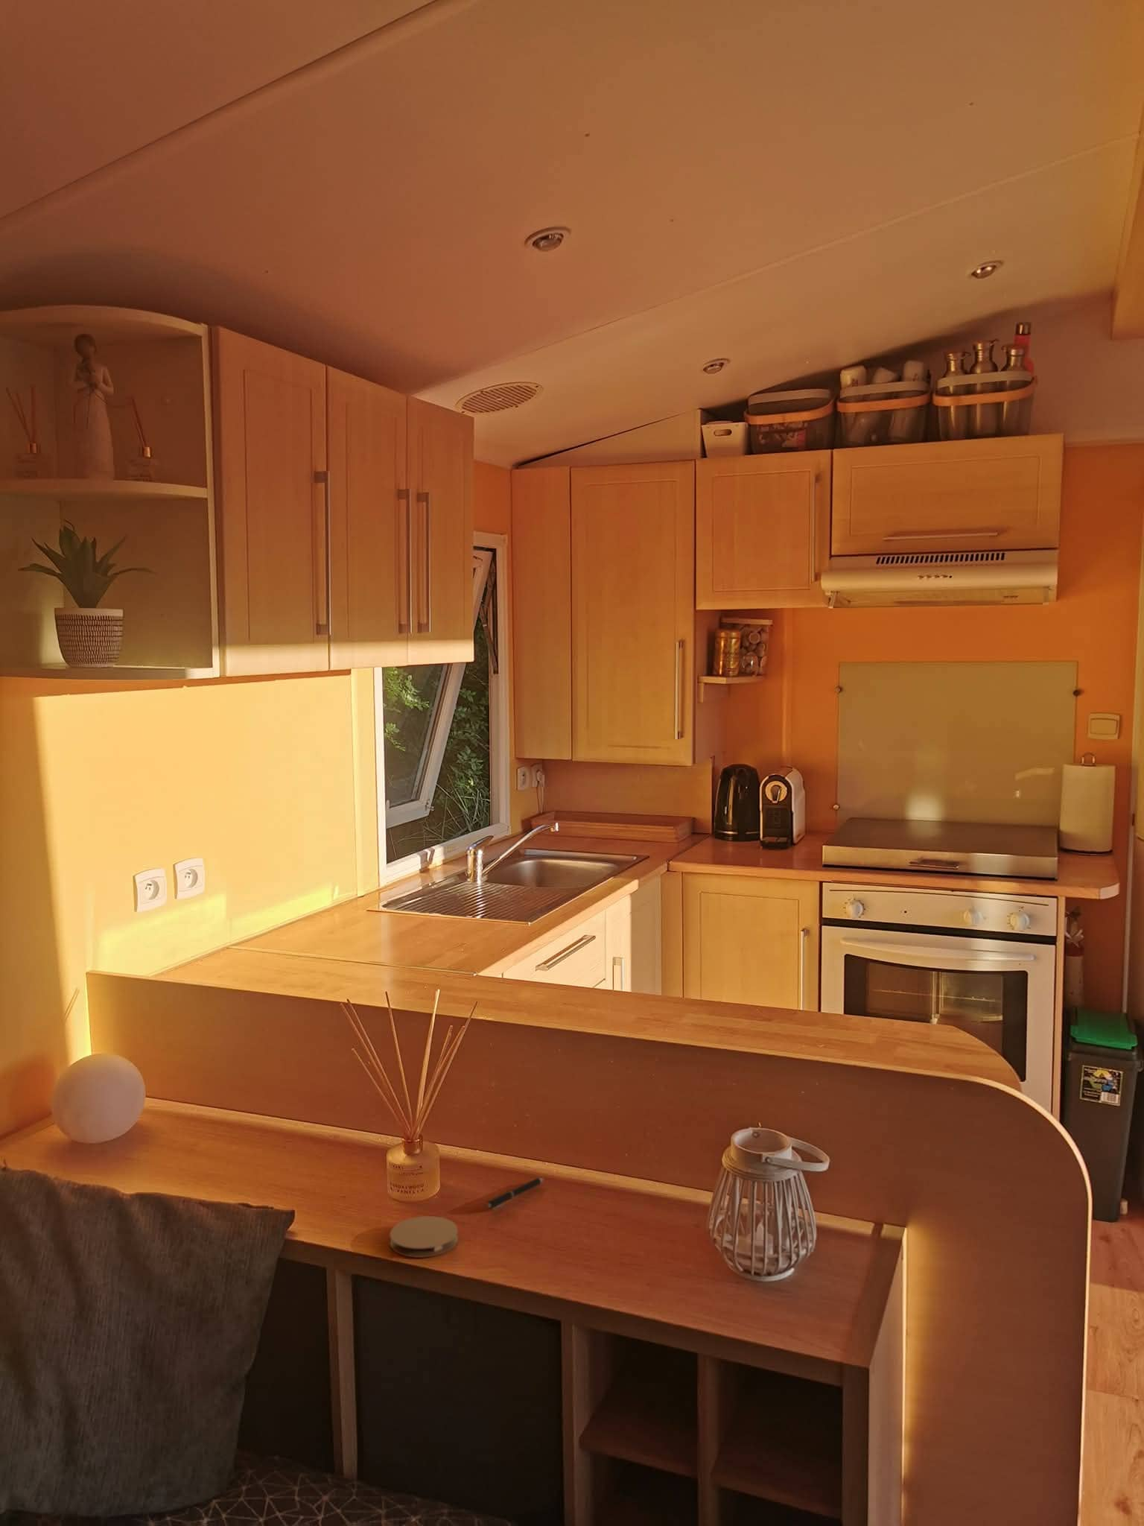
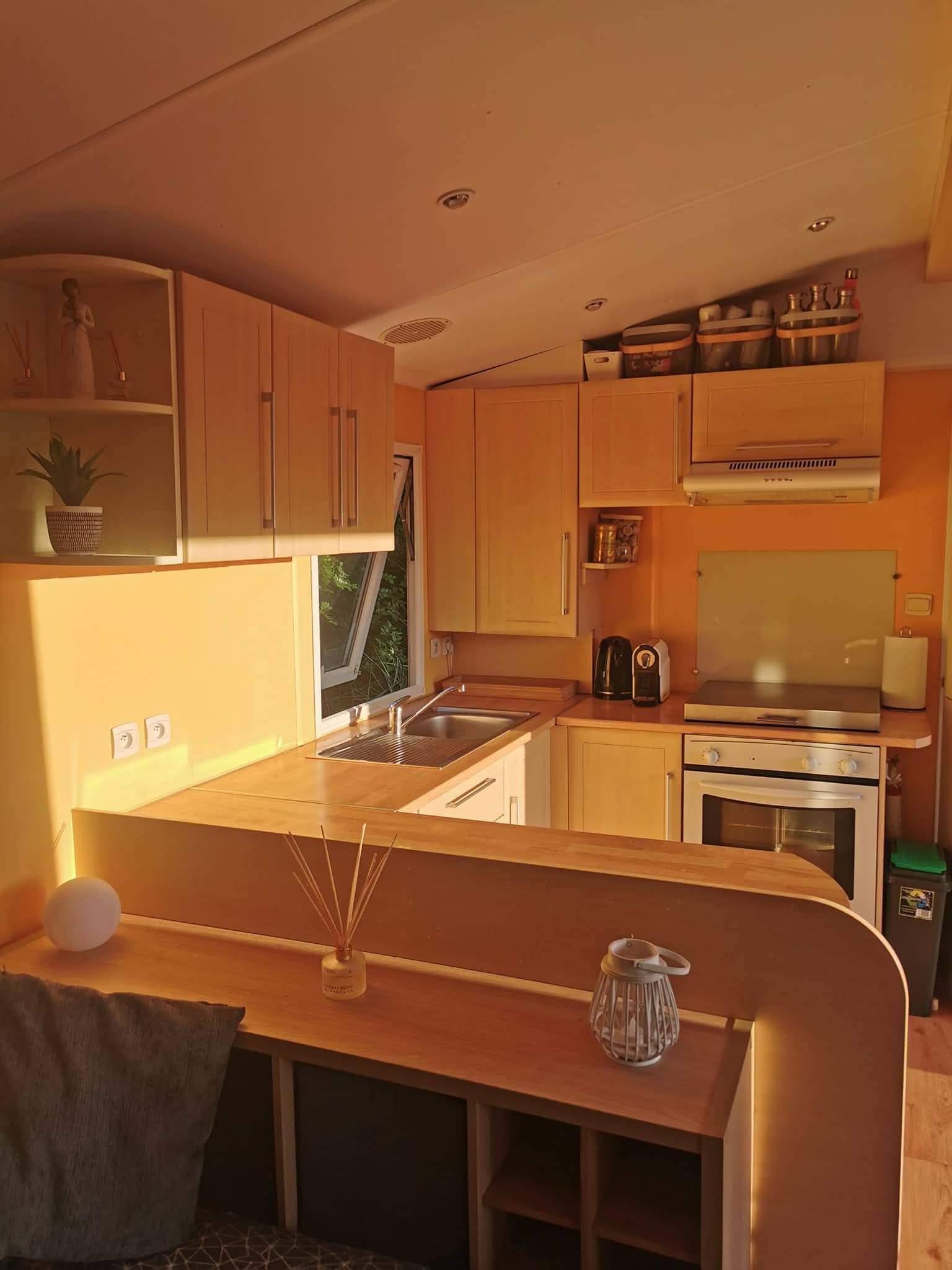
- pen (517, 1192)
- coaster (424, 1236)
